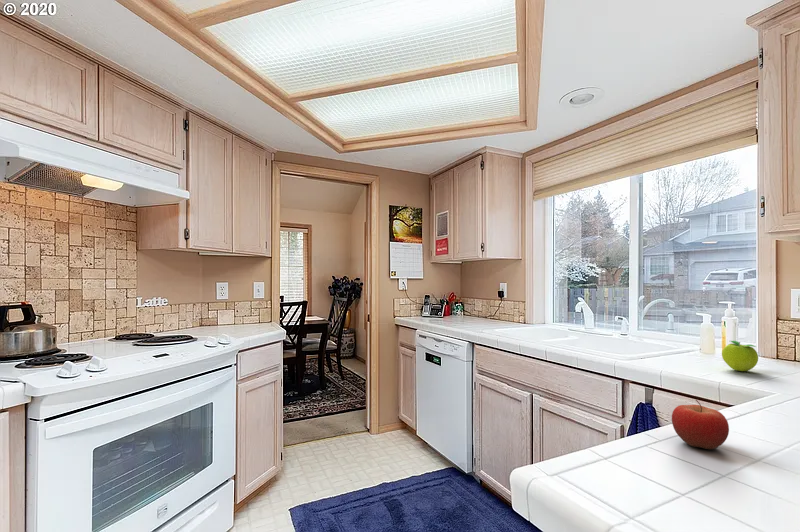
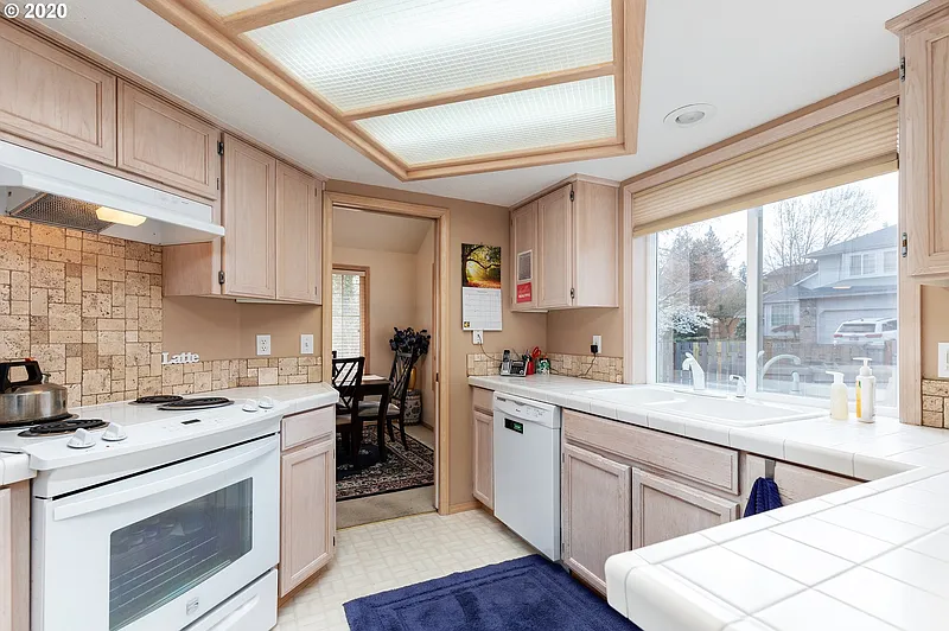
- fruit (699, 422)
- fruit (739, 355)
